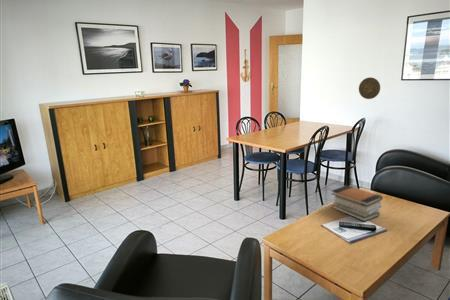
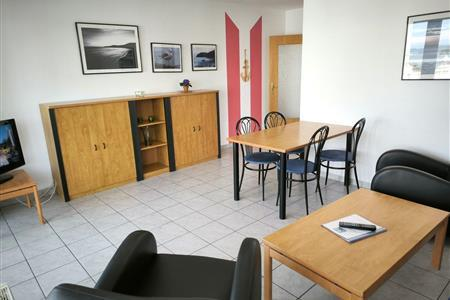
- decorative plate (368, 88)
- book stack (356, 202)
